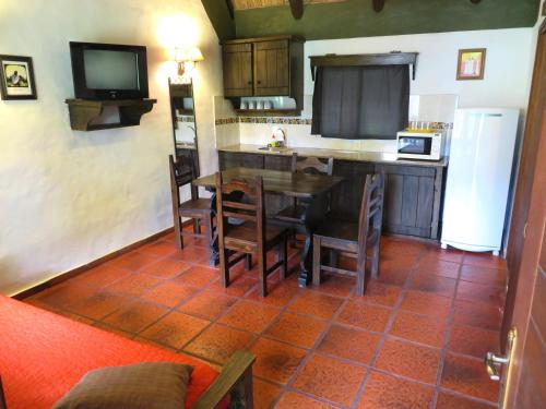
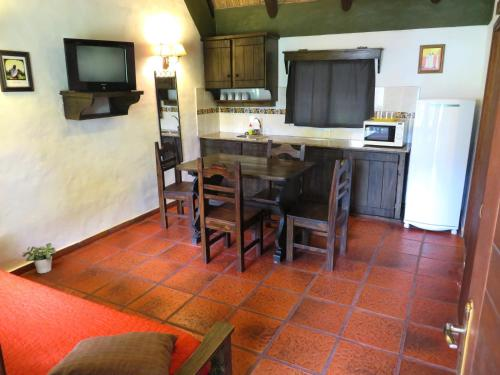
+ potted plant (40, 258)
